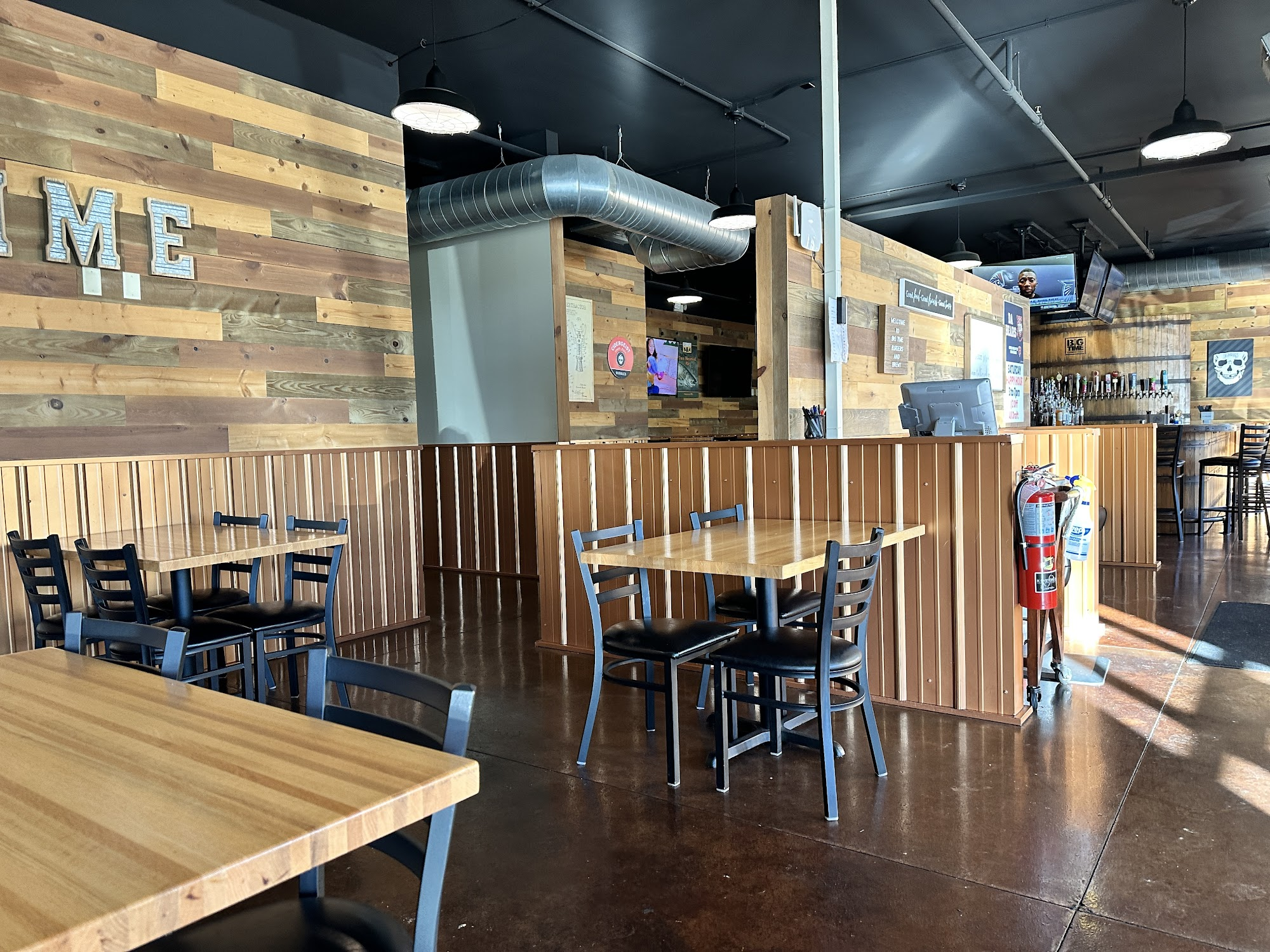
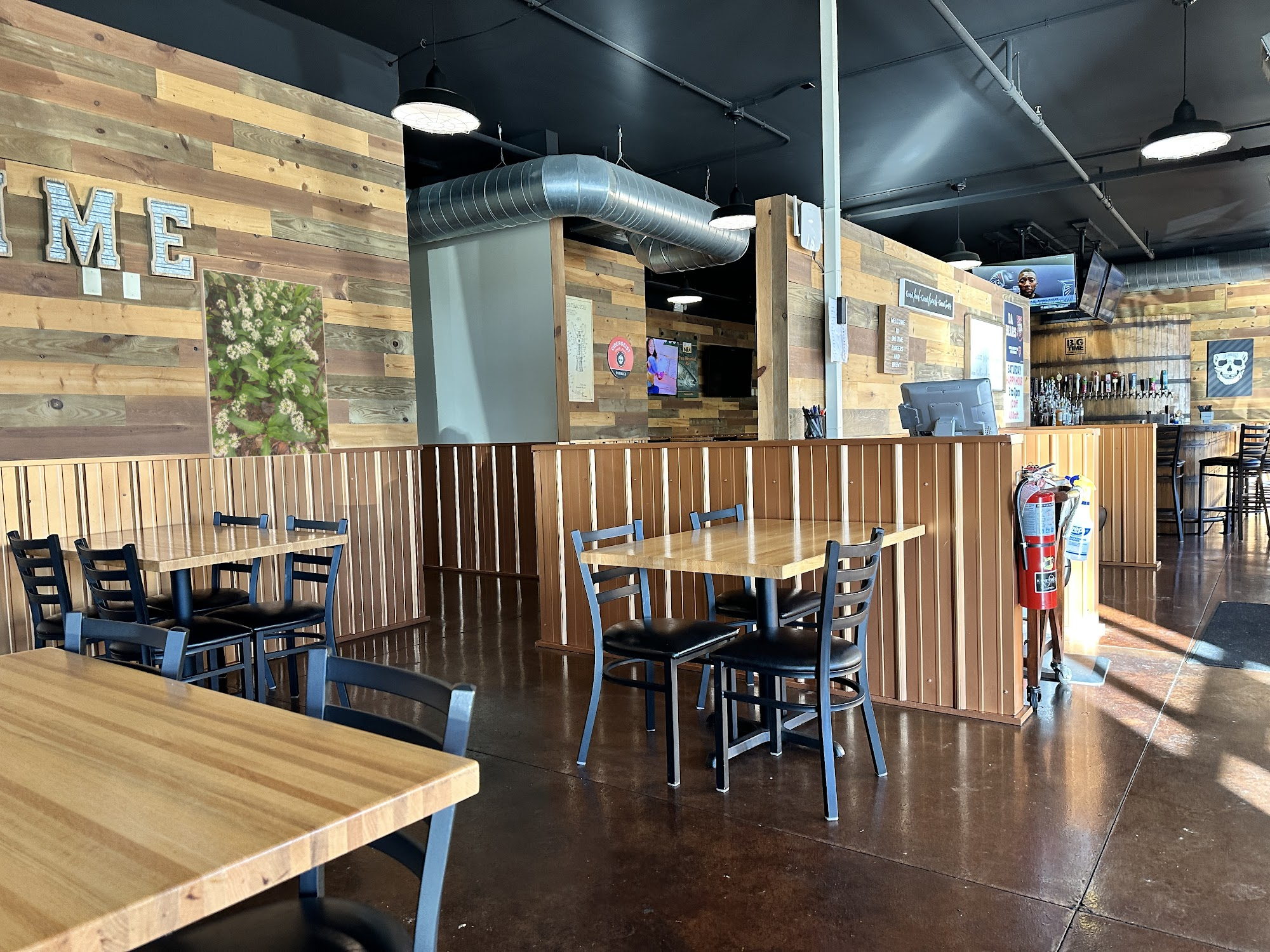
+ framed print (269, 367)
